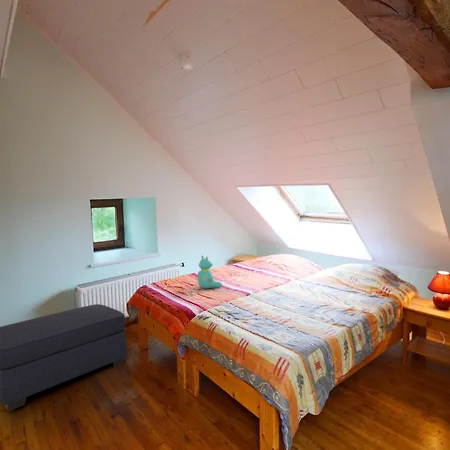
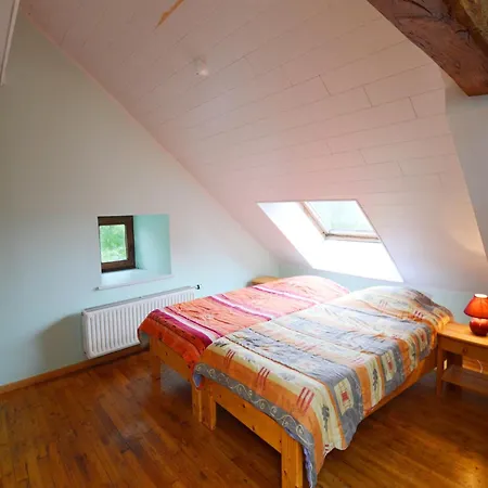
- ottoman (60, 345)
- teddy bear (209, 271)
